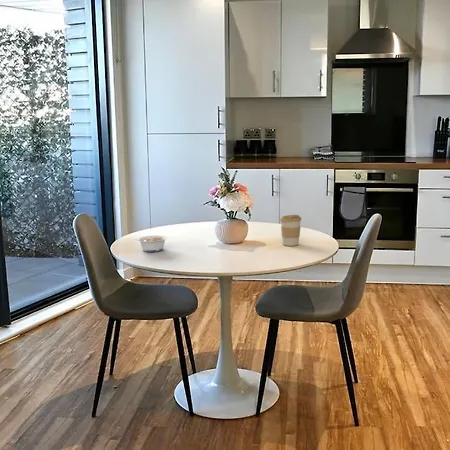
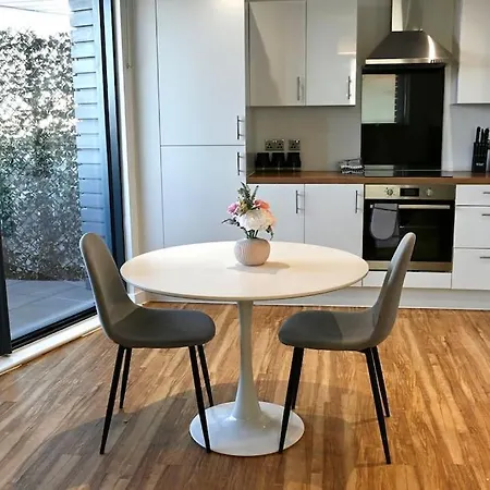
- coffee cup (290, 229)
- legume (152, 243)
